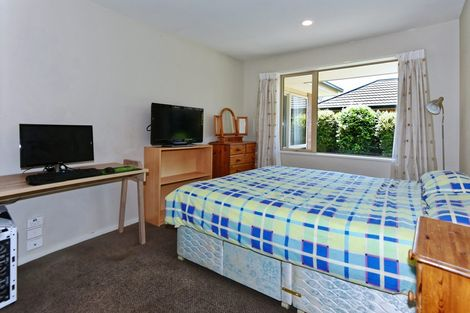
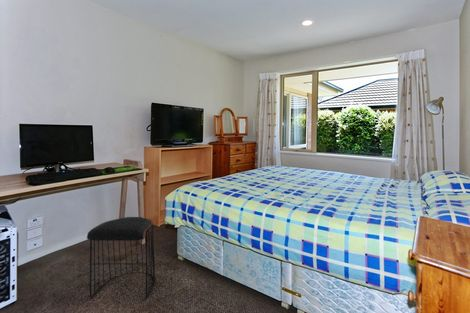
+ stool (125, 254)
